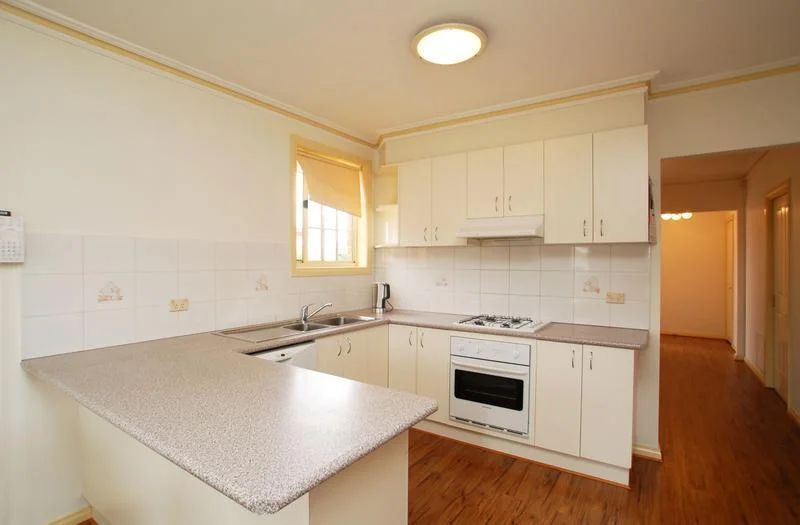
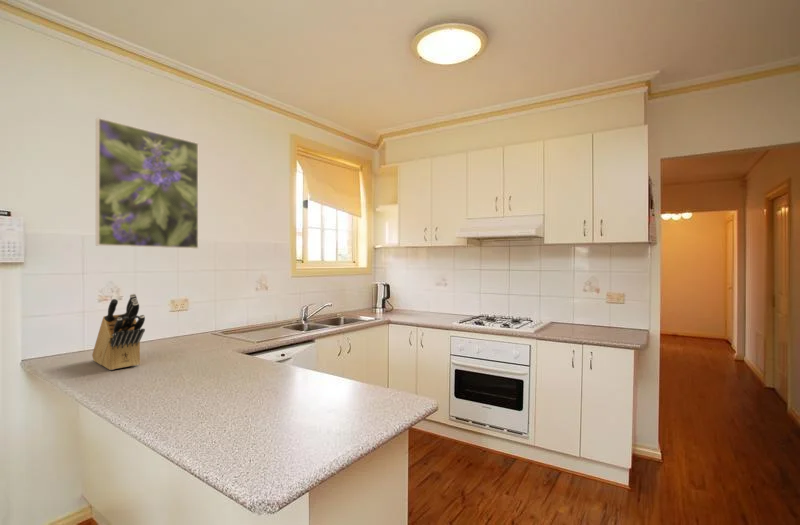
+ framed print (151, 189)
+ knife block (118, 329)
